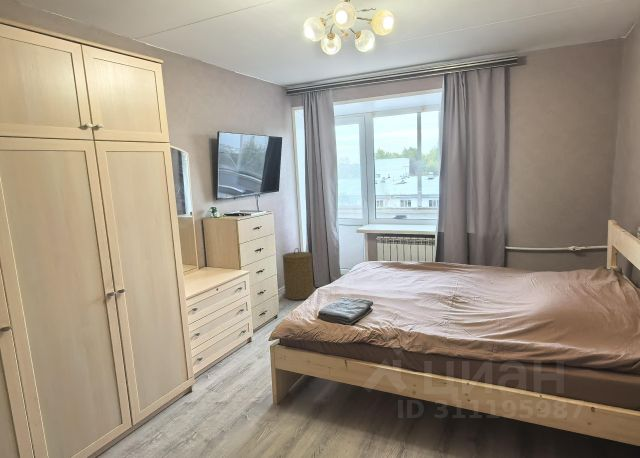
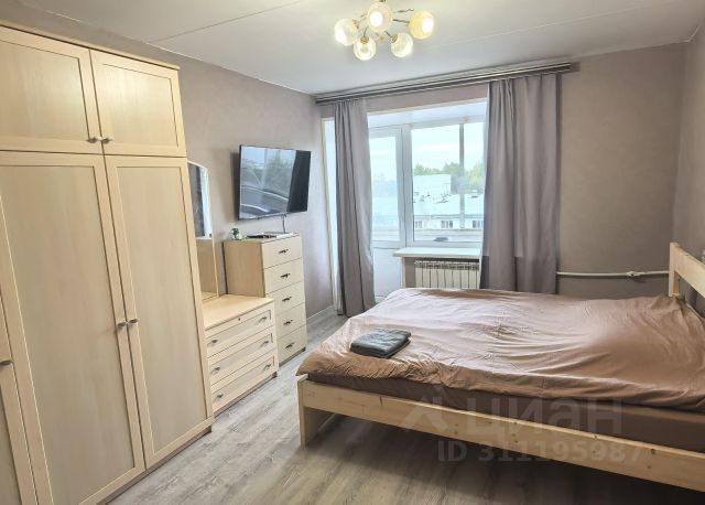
- laundry hamper (298, 271)
